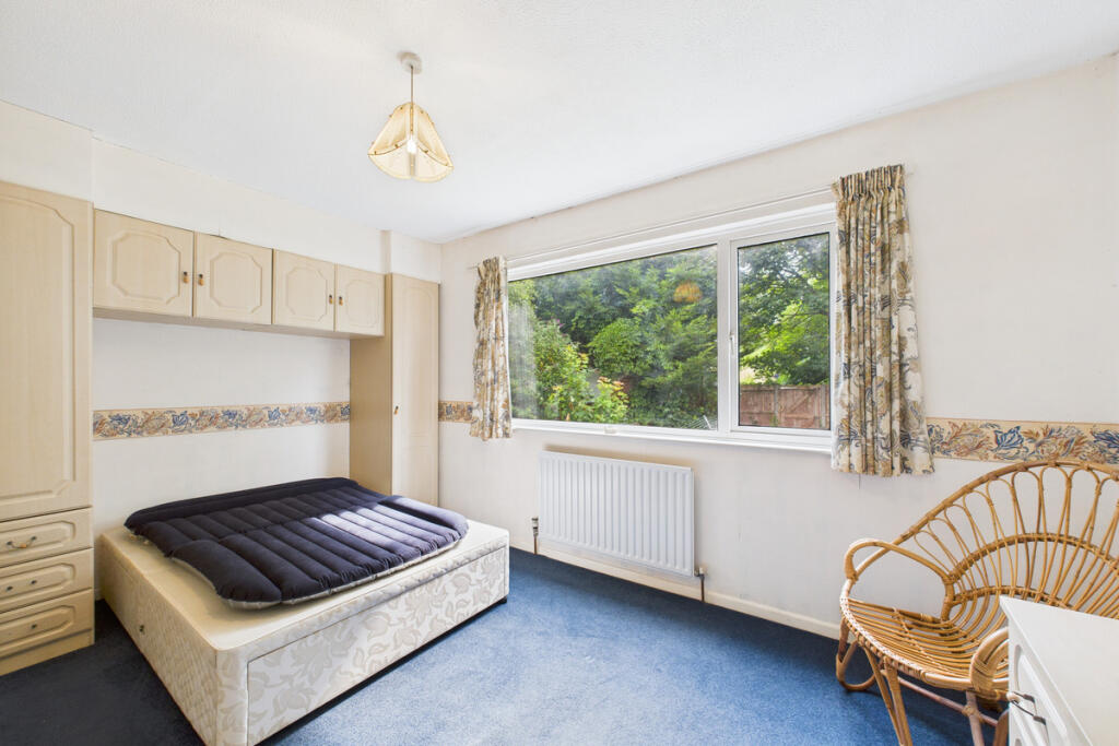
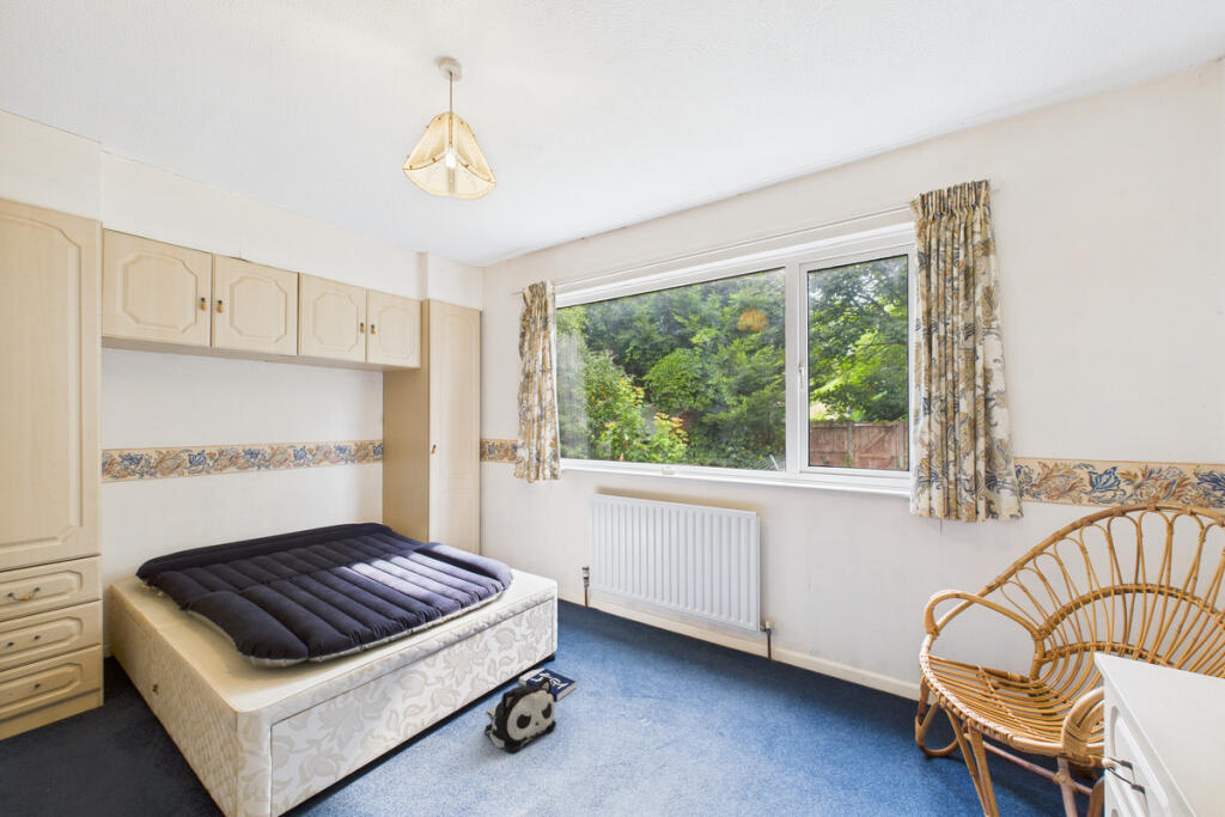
+ plush toy (512, 700)
+ book (550, 682)
